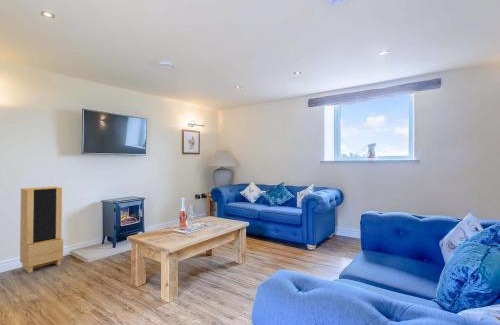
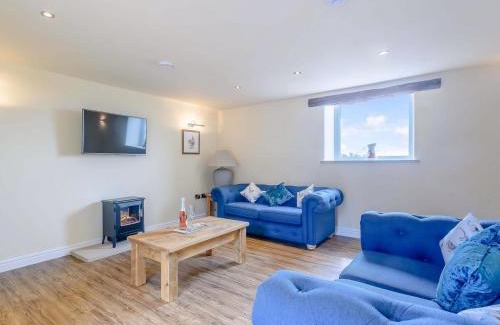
- storage cabinet (42, 227)
